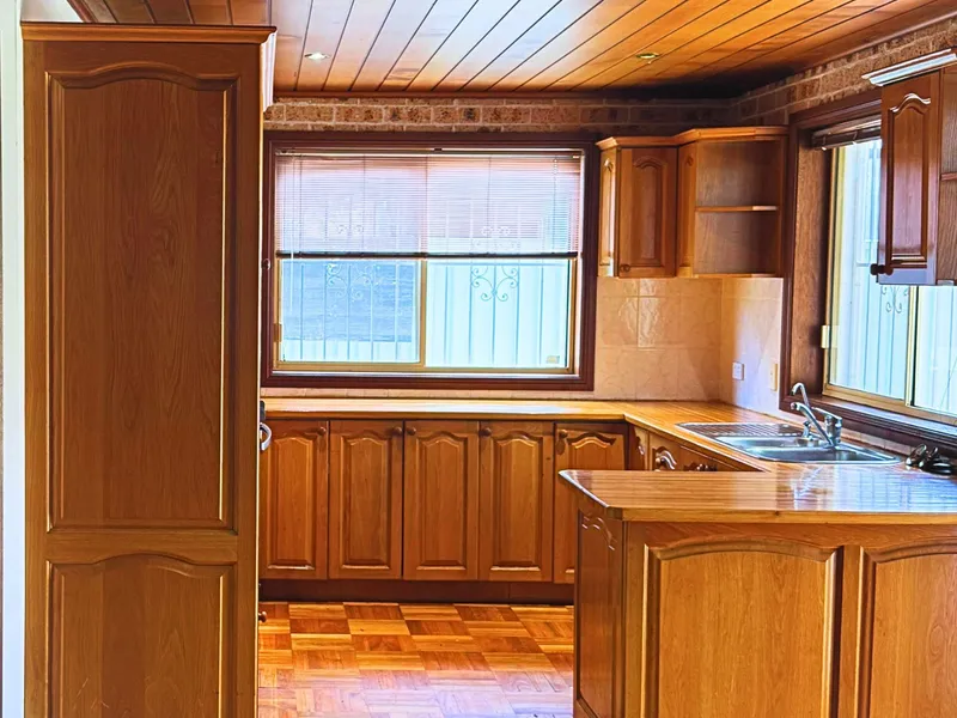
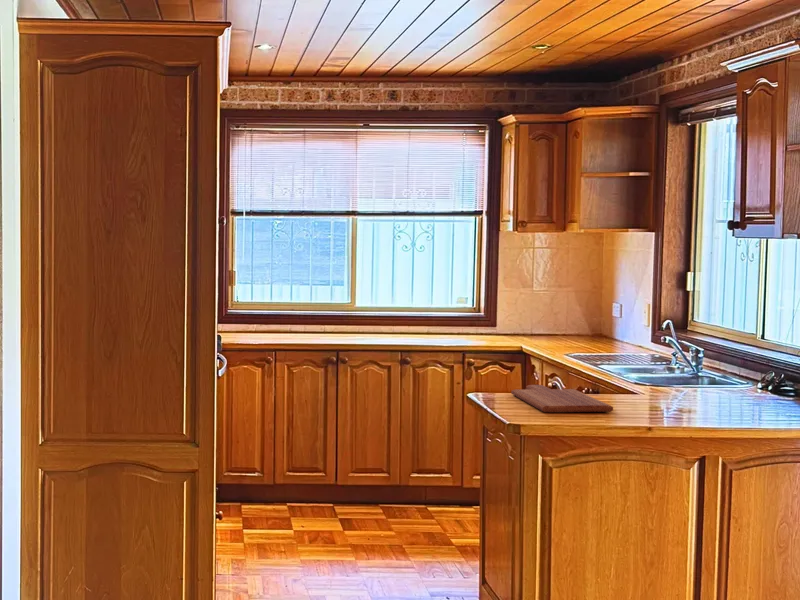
+ cutting board (558, 399)
